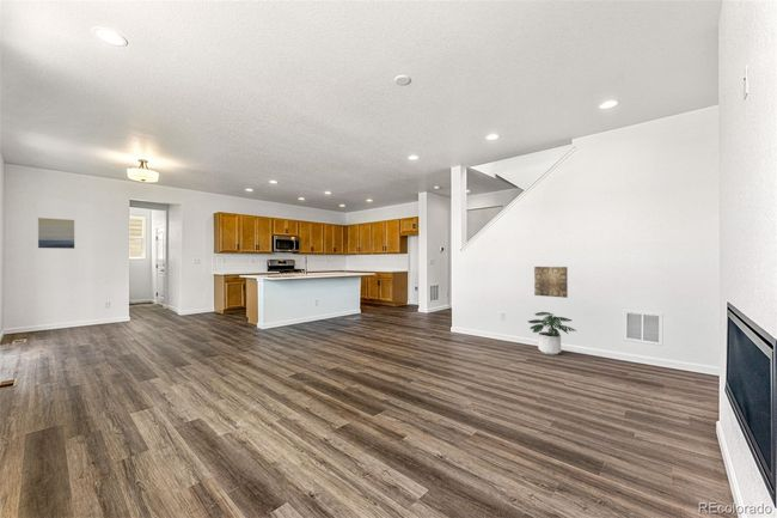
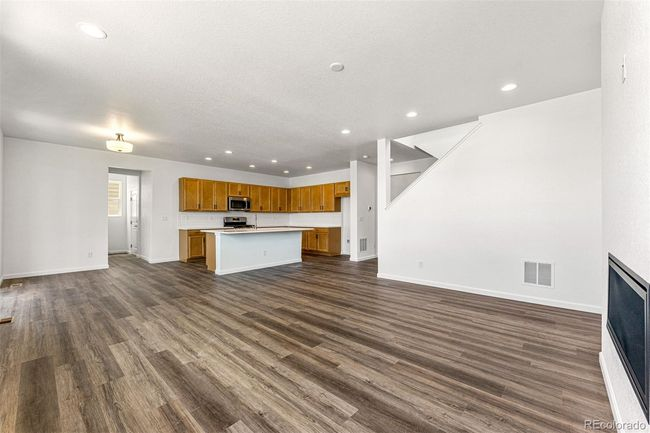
- wall art (56, 233)
- potted plant (550, 333)
- wall art (550, 281)
